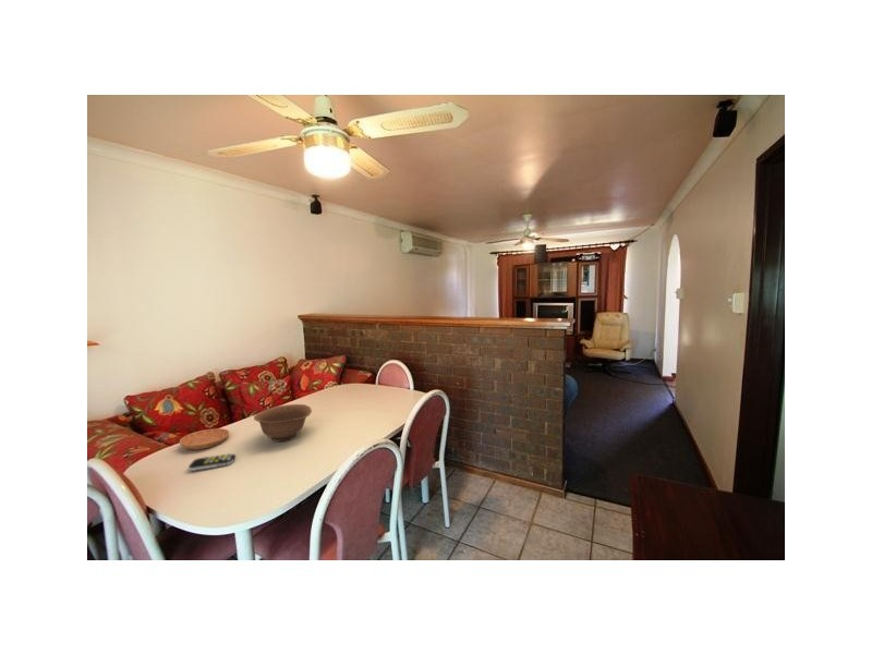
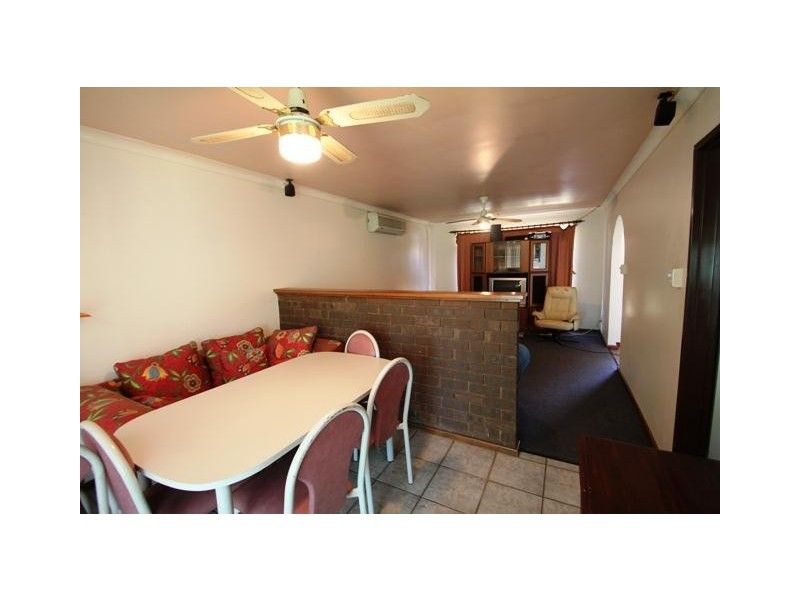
- saucer (205, 439)
- remote control (213, 461)
- bowl (283, 424)
